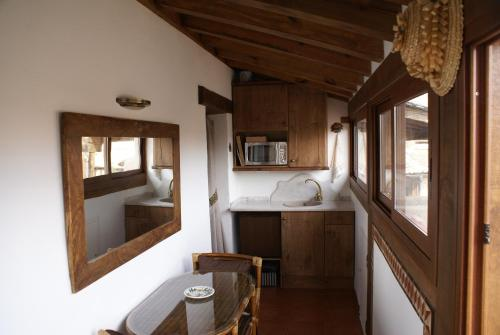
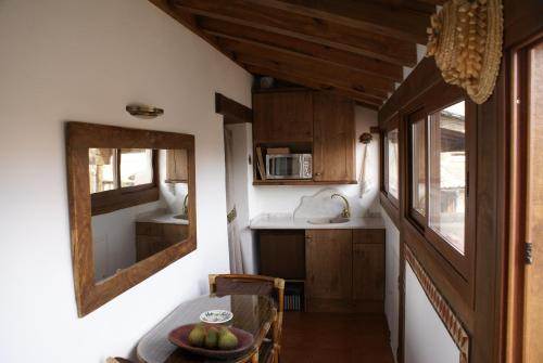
+ fruit bowl (211, 337)
